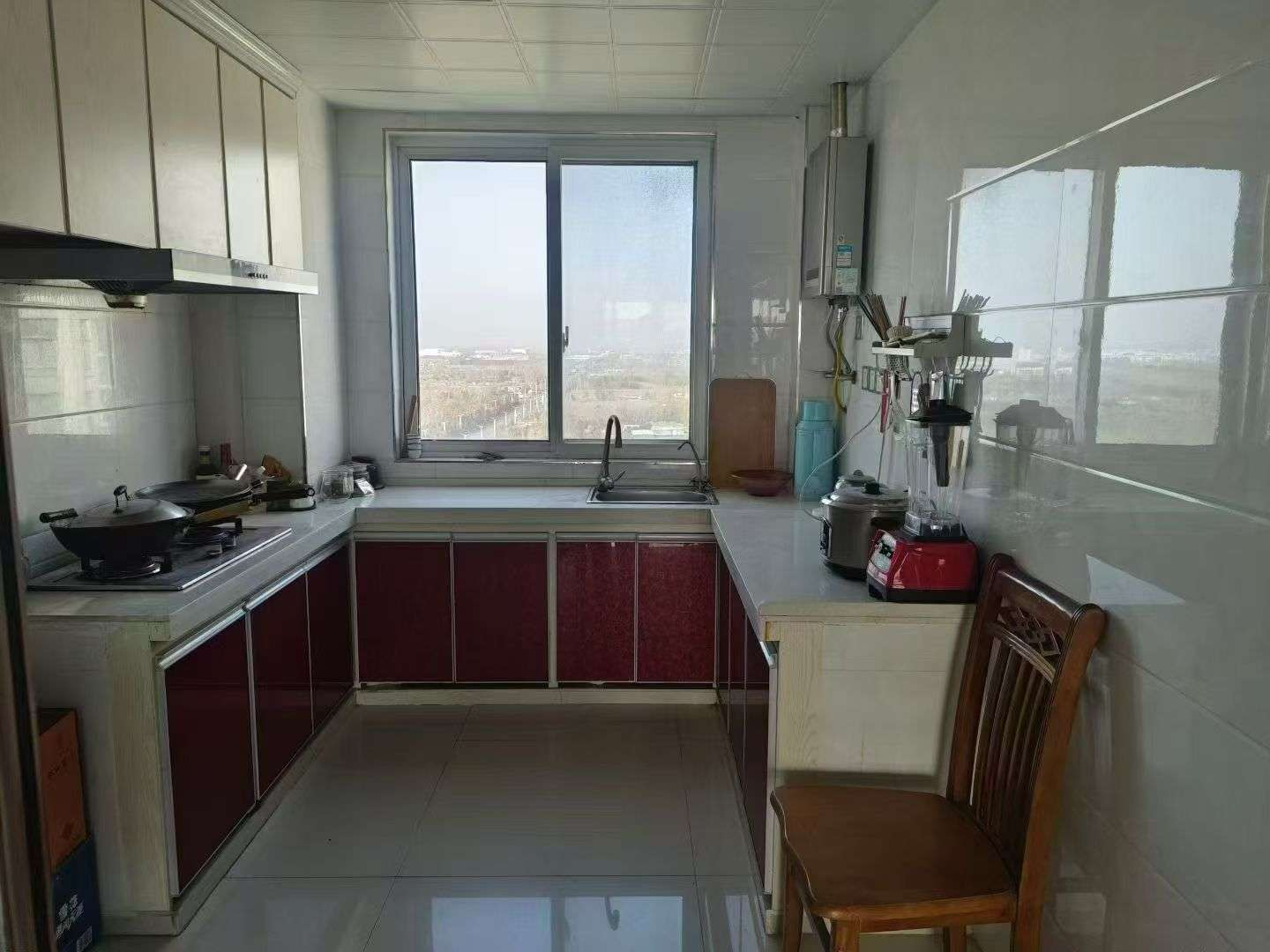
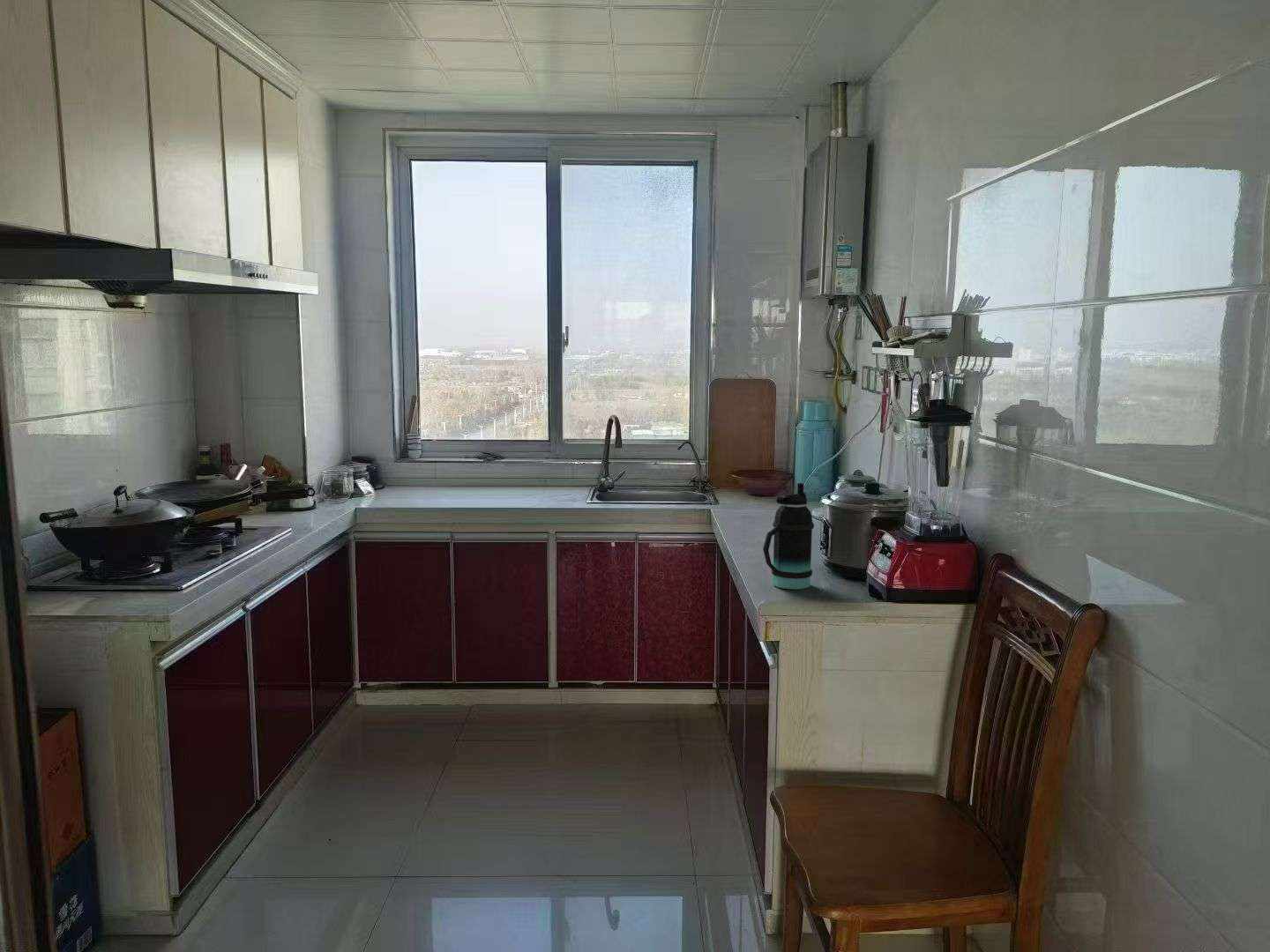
+ bottle (787, 535)
